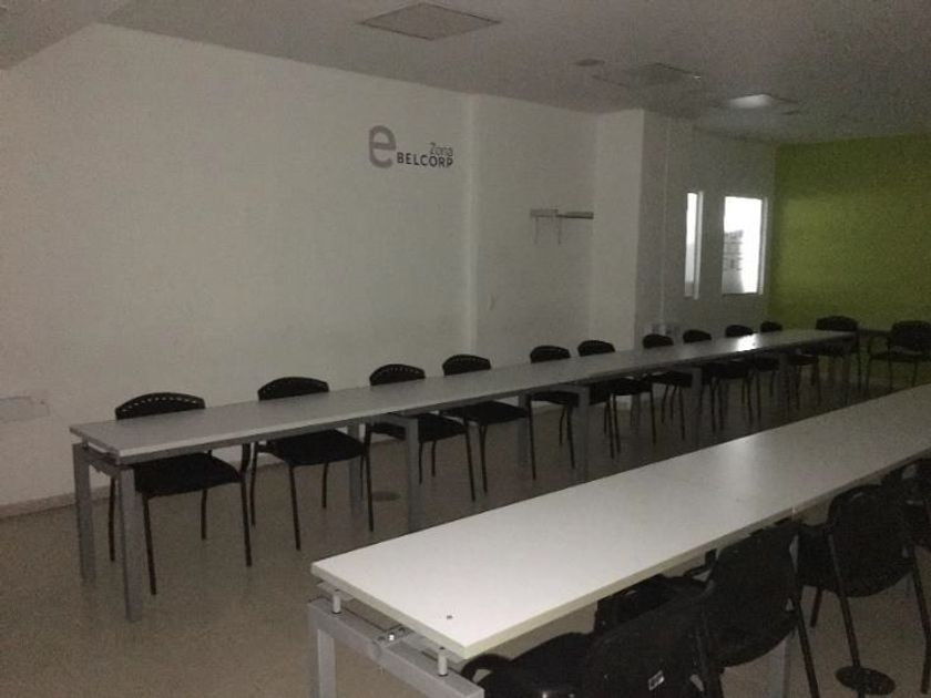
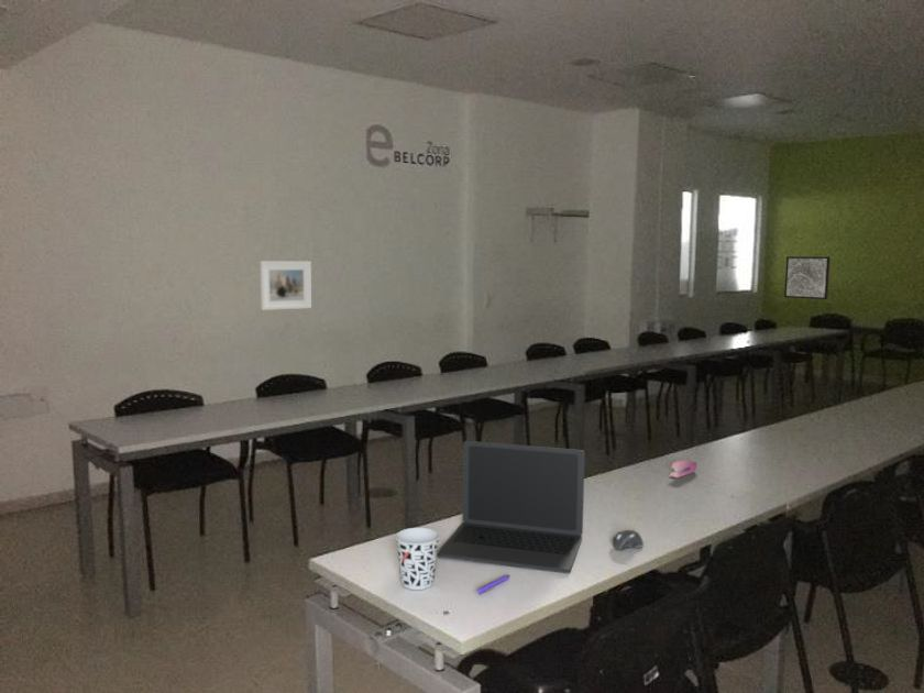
+ computer mouse (628, 538)
+ wall art (806, 277)
+ laptop (513, 502)
+ cup (417, 559)
+ stapler (683, 466)
+ pen (494, 583)
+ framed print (286, 285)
